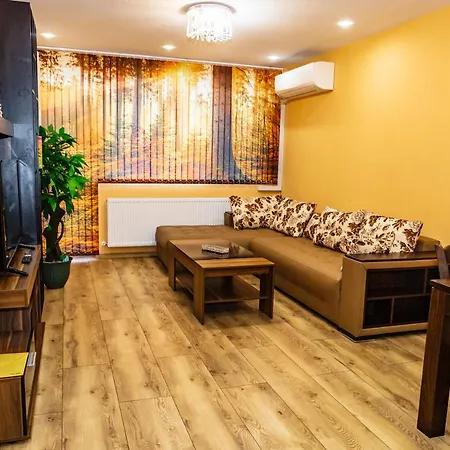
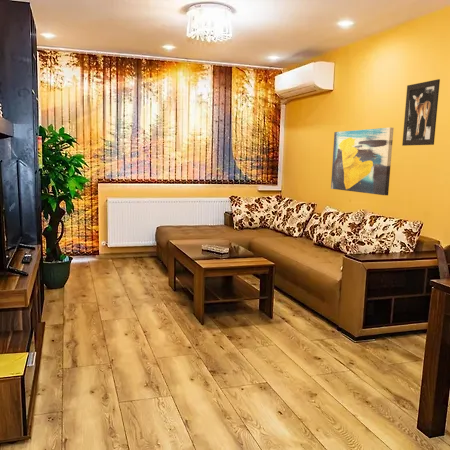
+ wall art (359, 161)
+ wall art (420, 114)
